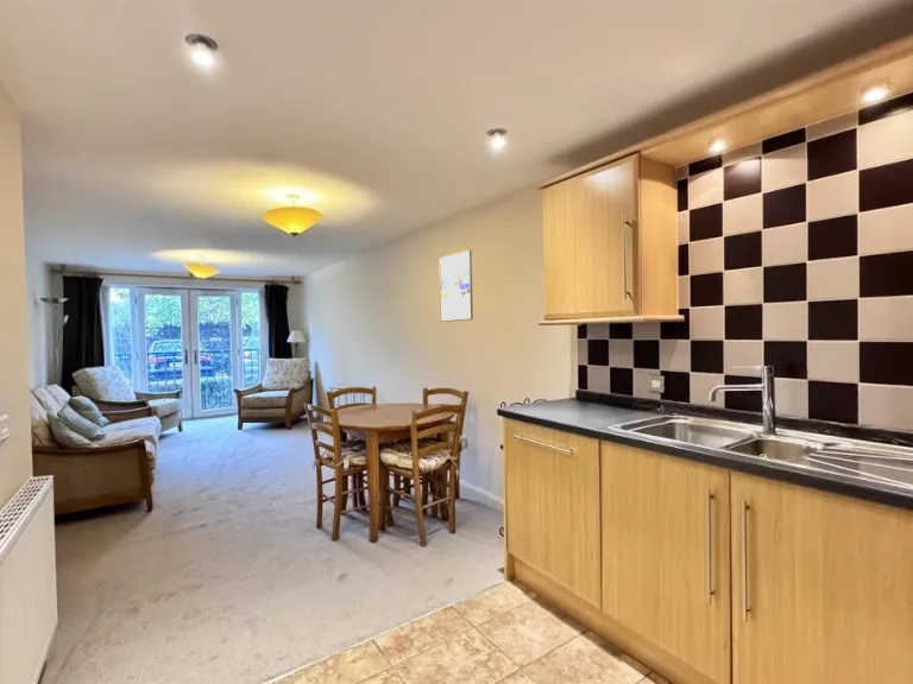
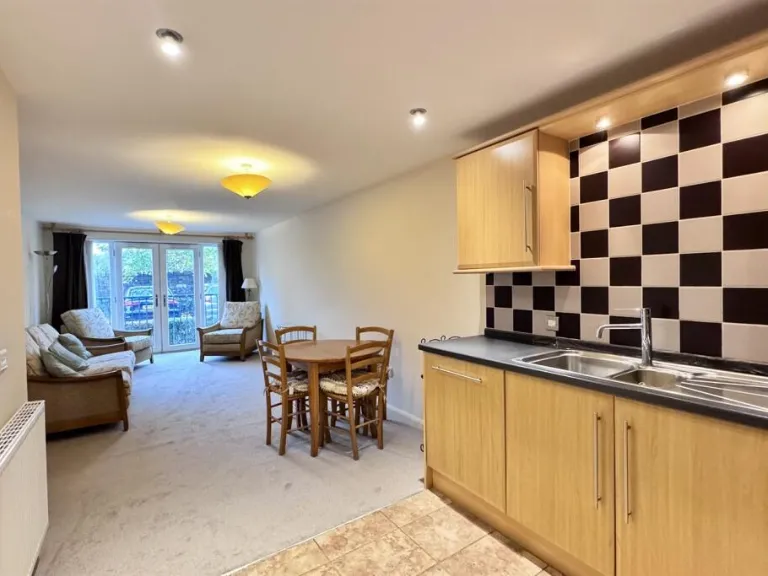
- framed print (454, 287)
